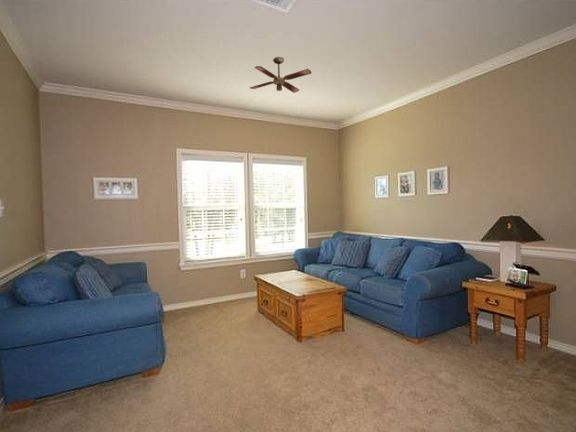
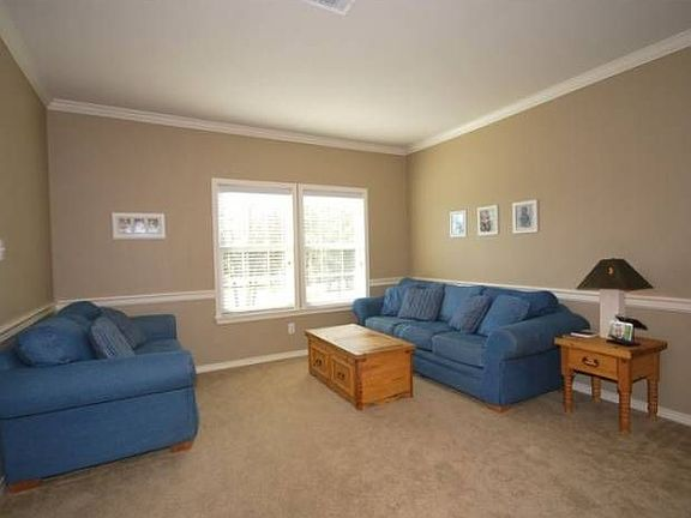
- ceiling fan (278, 75)
